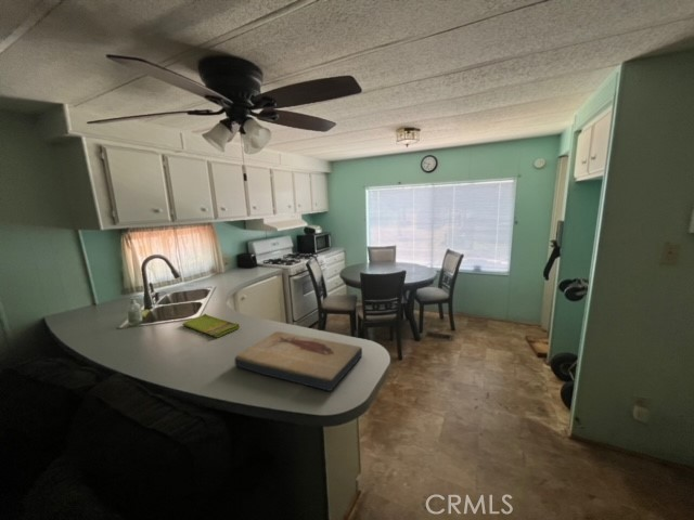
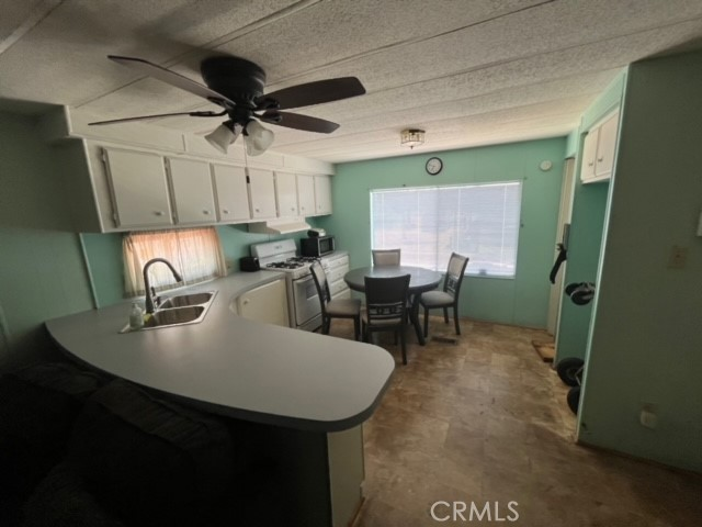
- fish fossil (299, 355)
- dish towel (210, 324)
